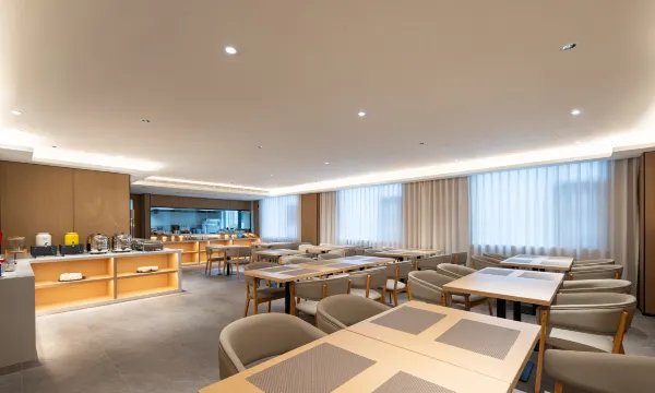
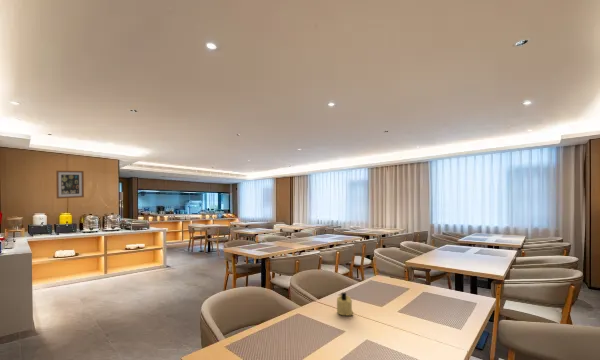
+ wall art (70, 184)
+ candle (344, 303)
